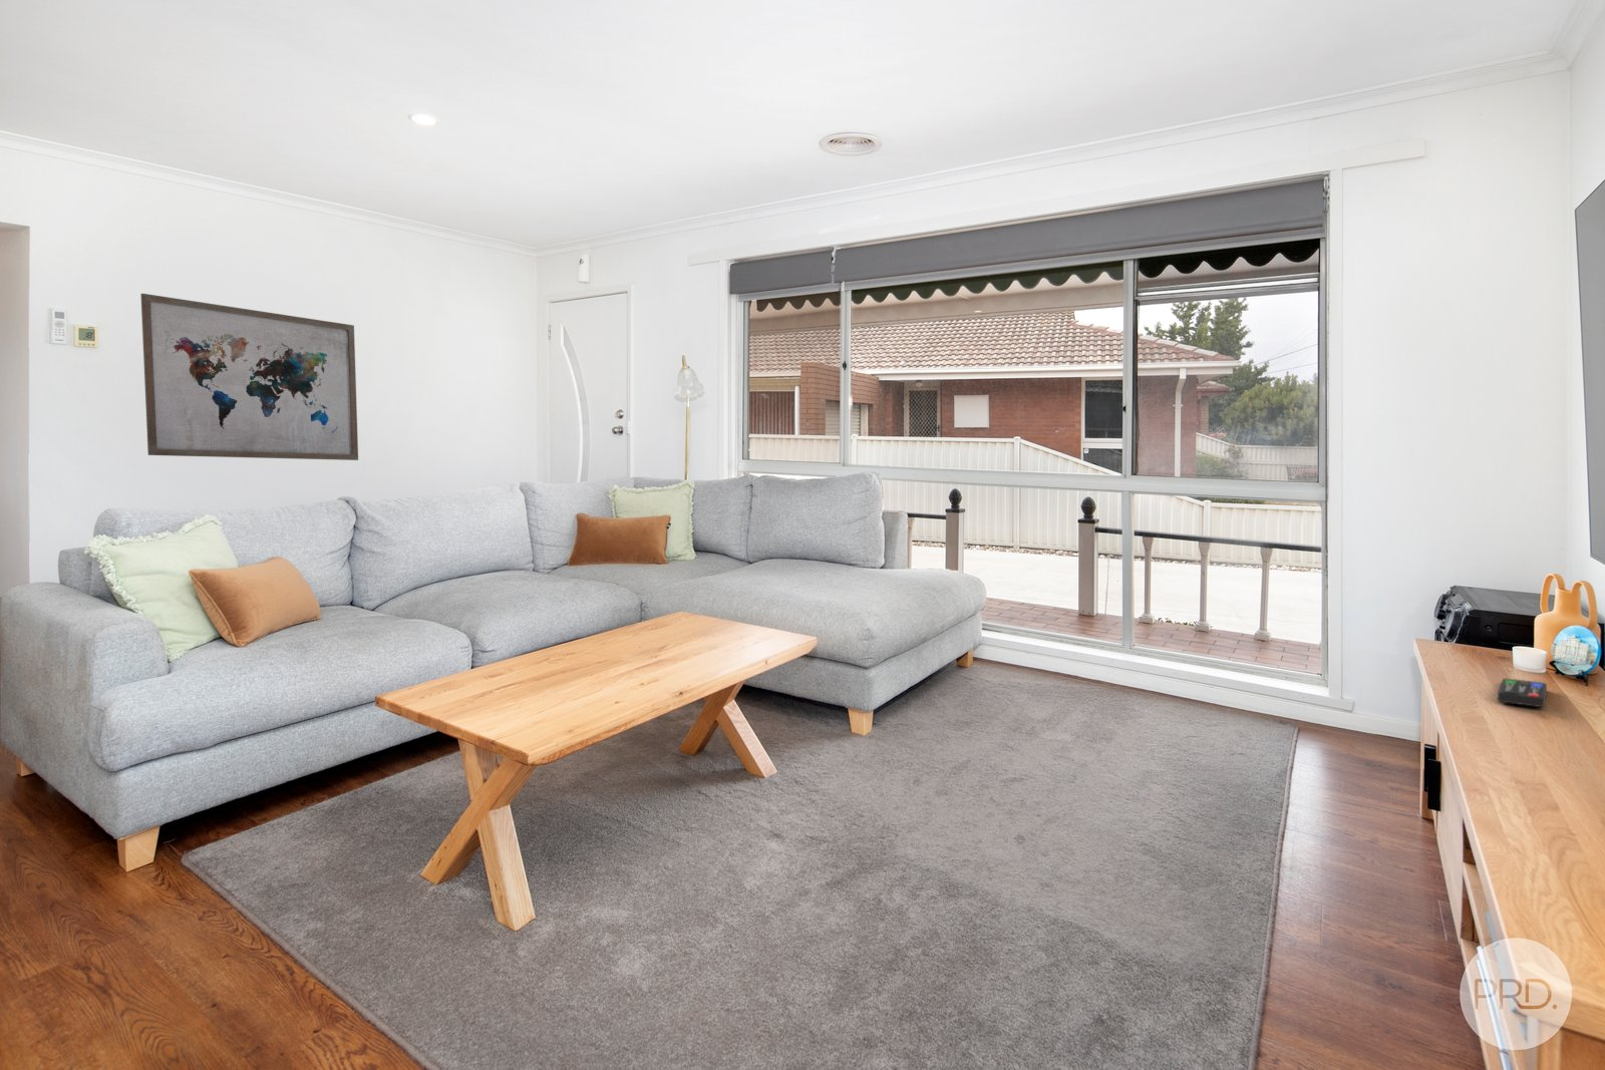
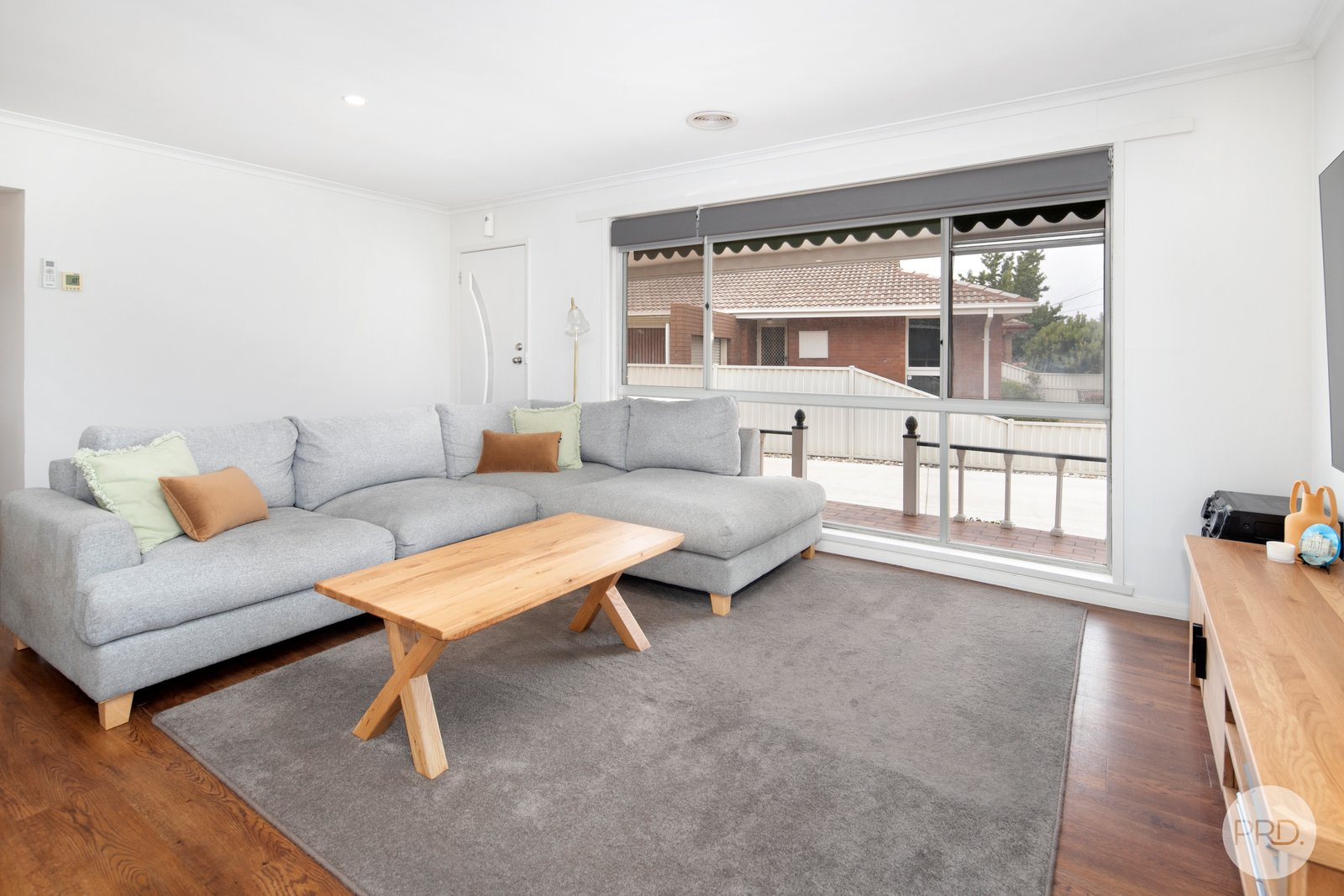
- remote control (1521, 691)
- wall art (259, 385)
